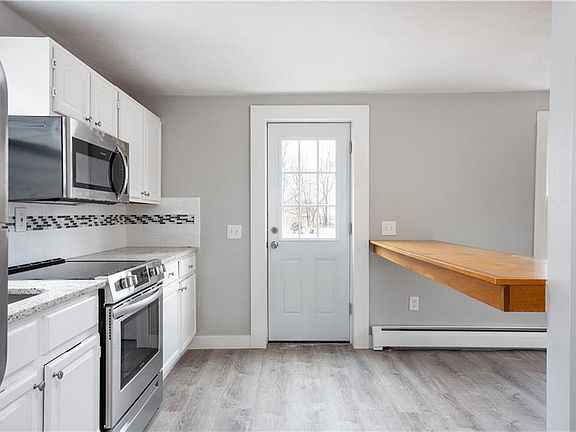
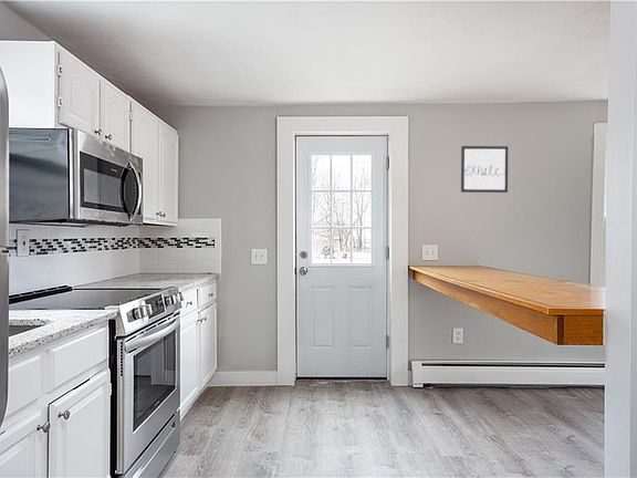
+ wall art (484, 169)
